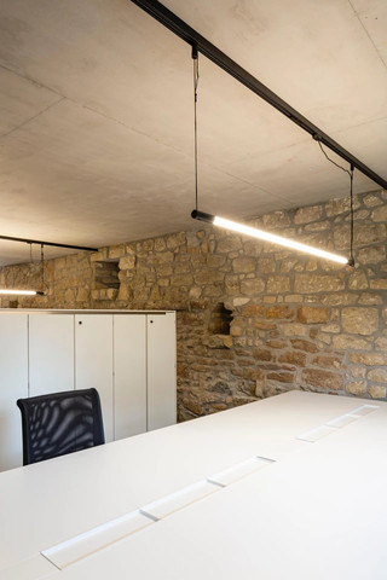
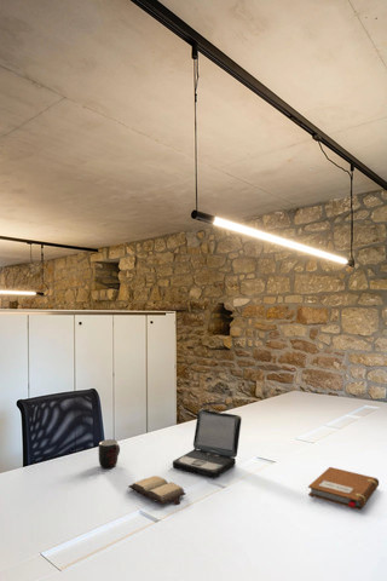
+ hardback book (157, 488)
+ laptop (207, 439)
+ mug (110, 453)
+ notebook (343, 487)
